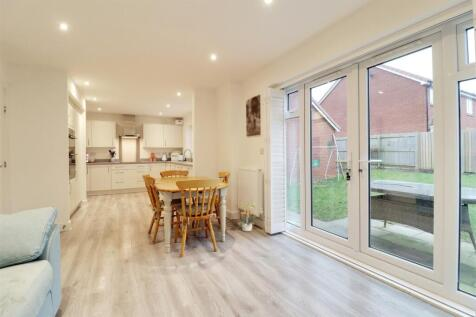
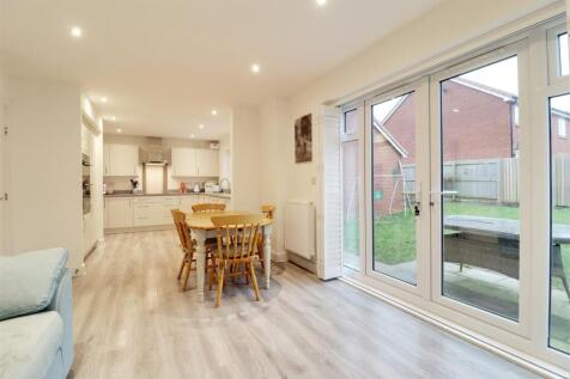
- potted plant (247, 215)
